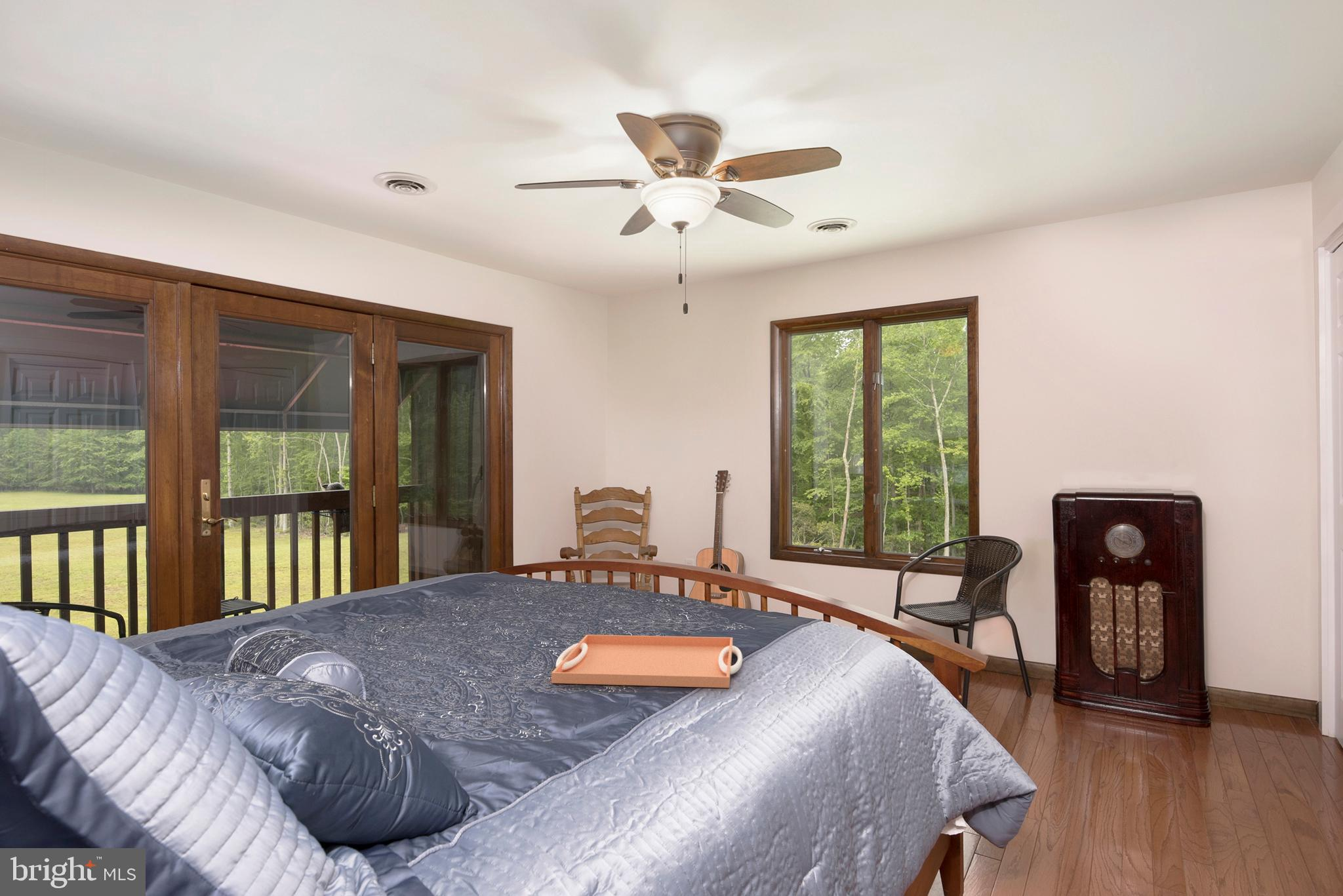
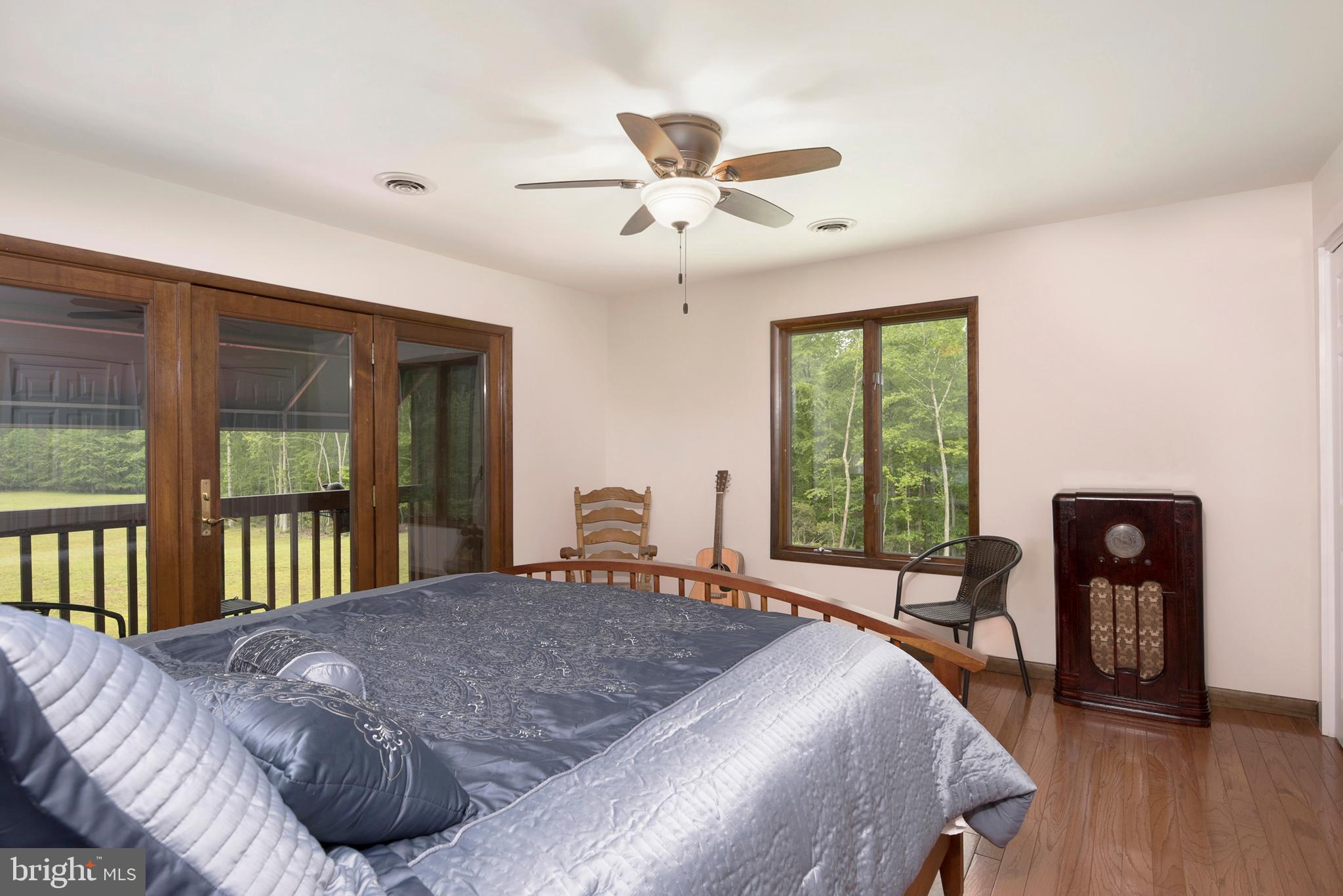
- serving tray (650, 658)
